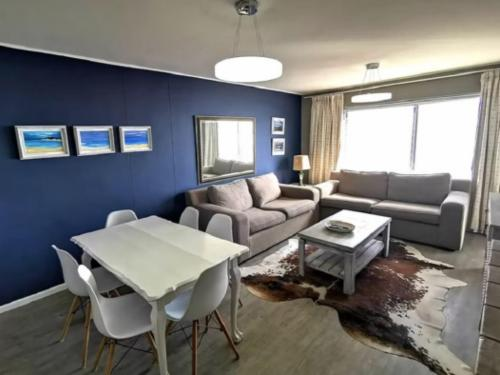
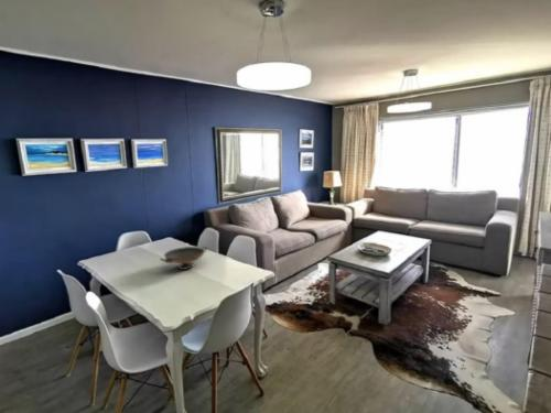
+ decorative bowl (185, 259)
